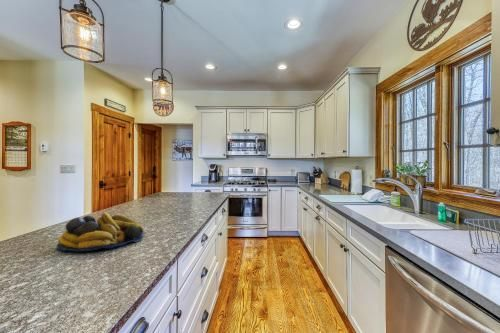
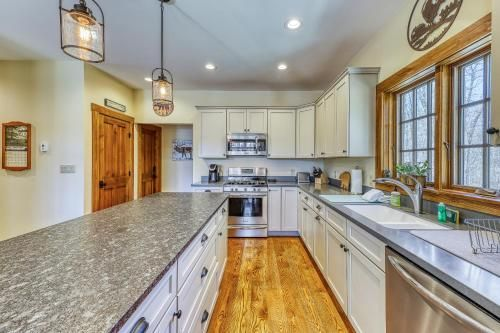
- fruit bowl (103, 227)
